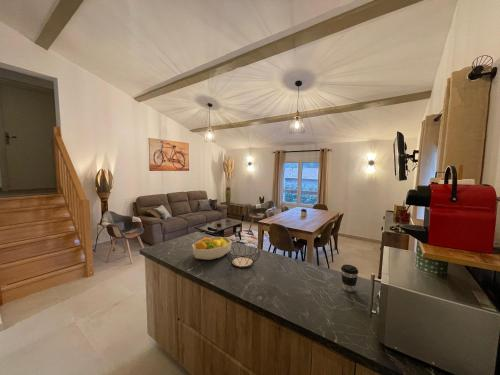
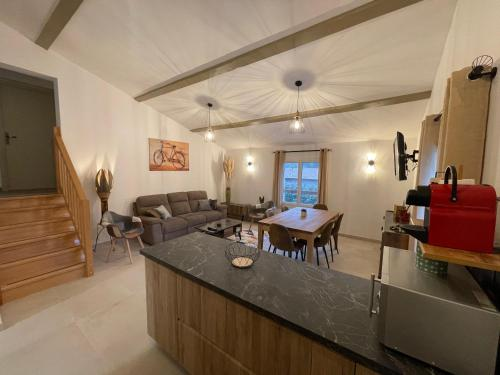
- fruit bowl (212, 246)
- coffee cup (349, 278)
